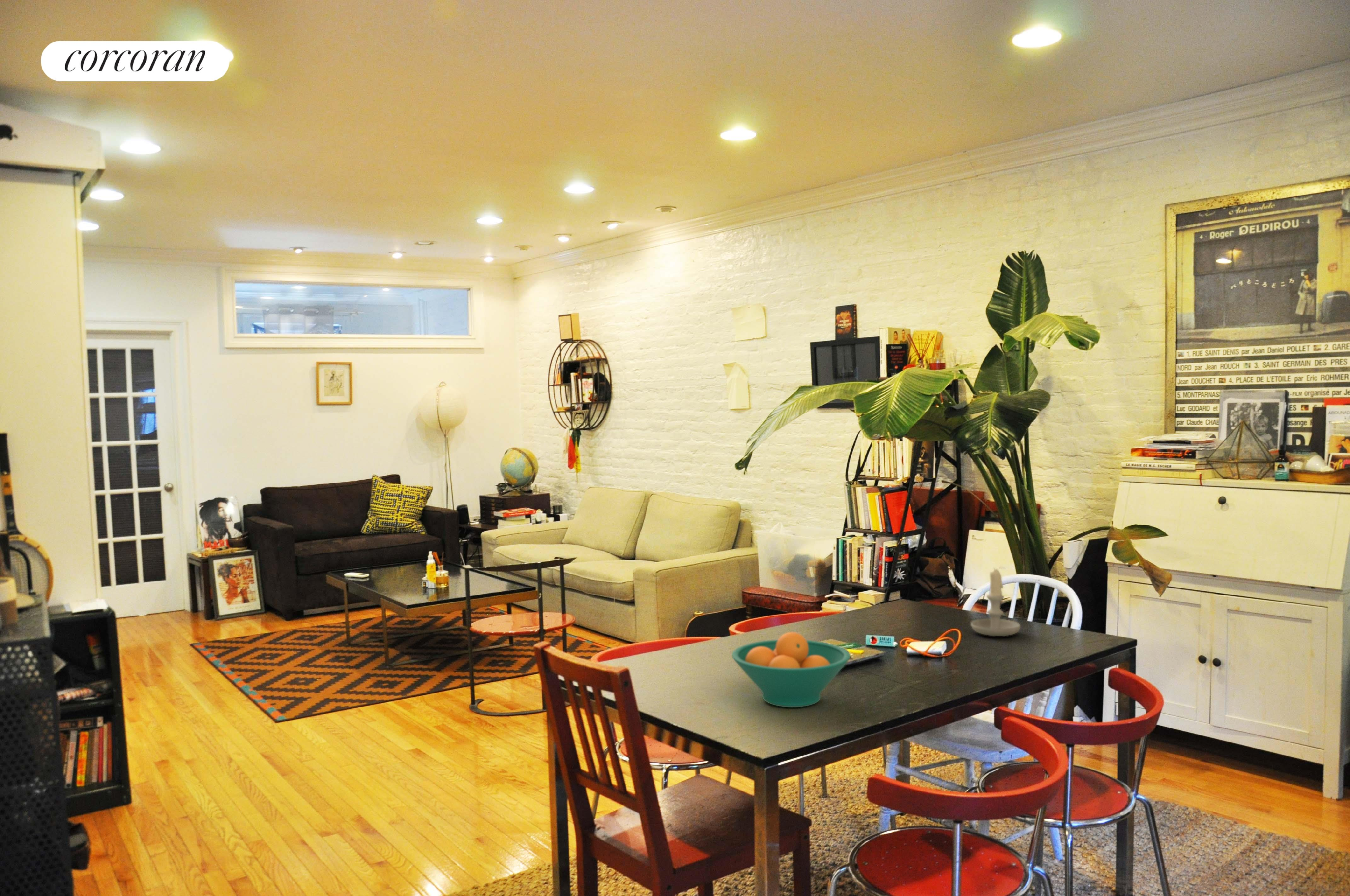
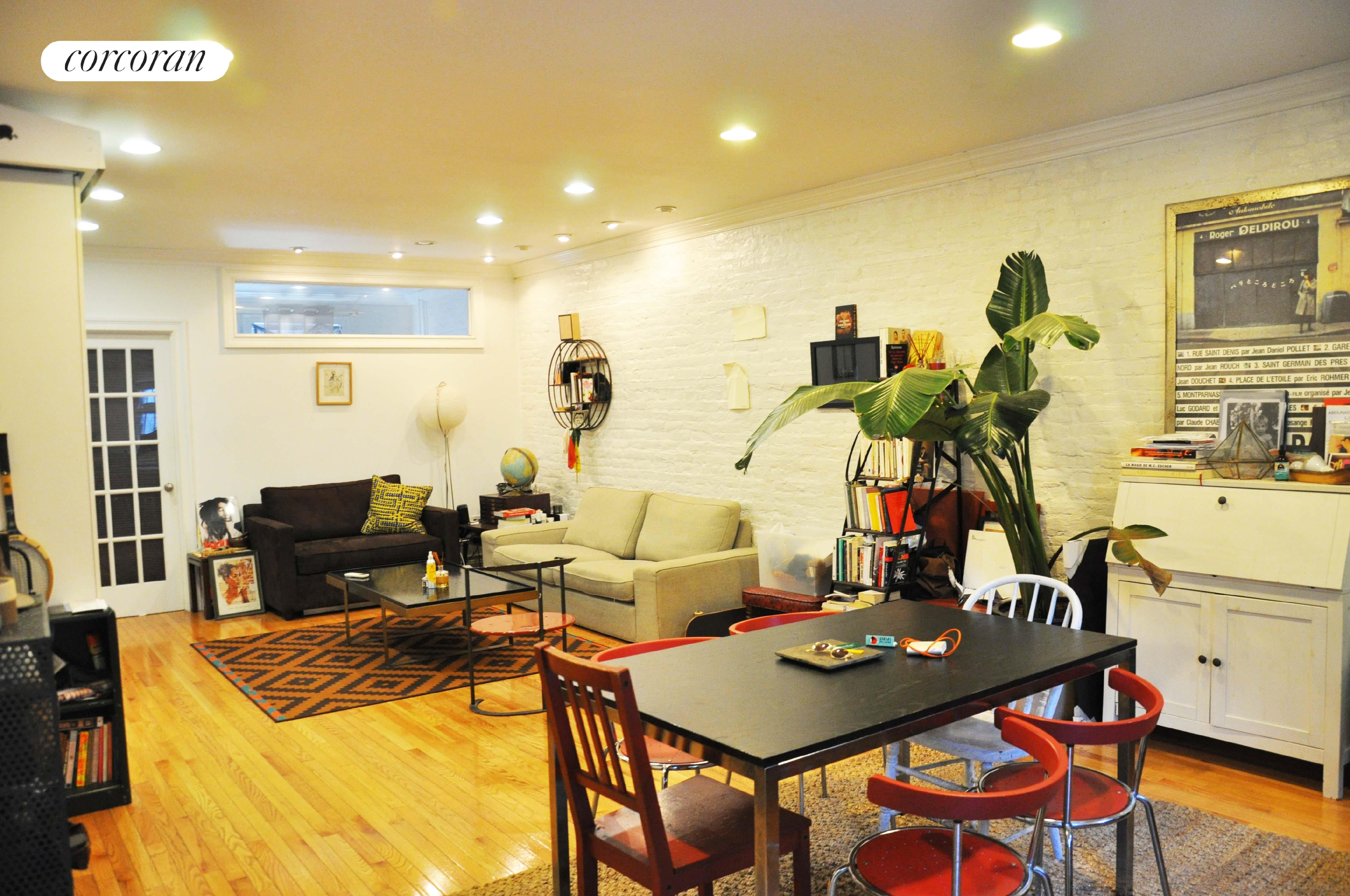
- fruit bowl (791, 666)
- candle (995, 601)
